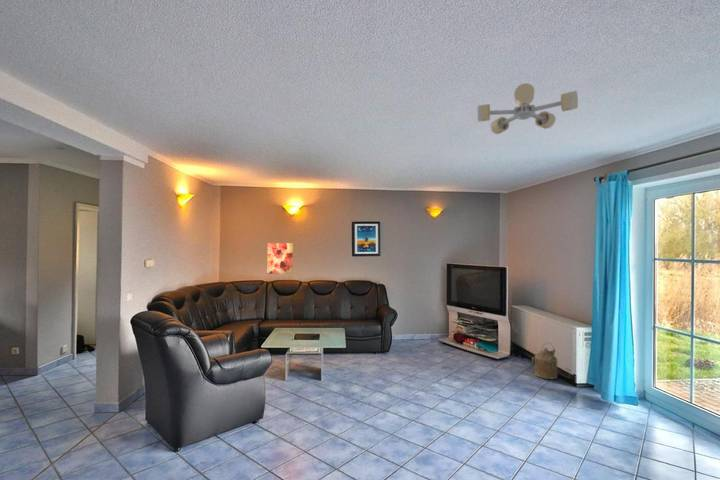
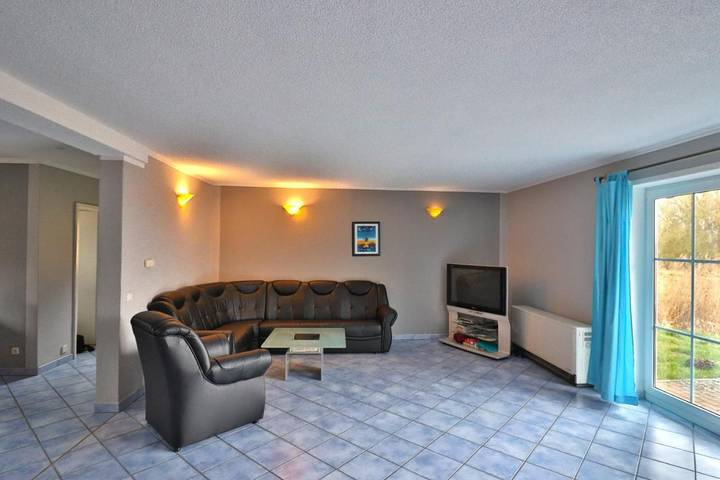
- watering can (544, 359)
- wall art (280, 258)
- ceiling light (525, 110)
